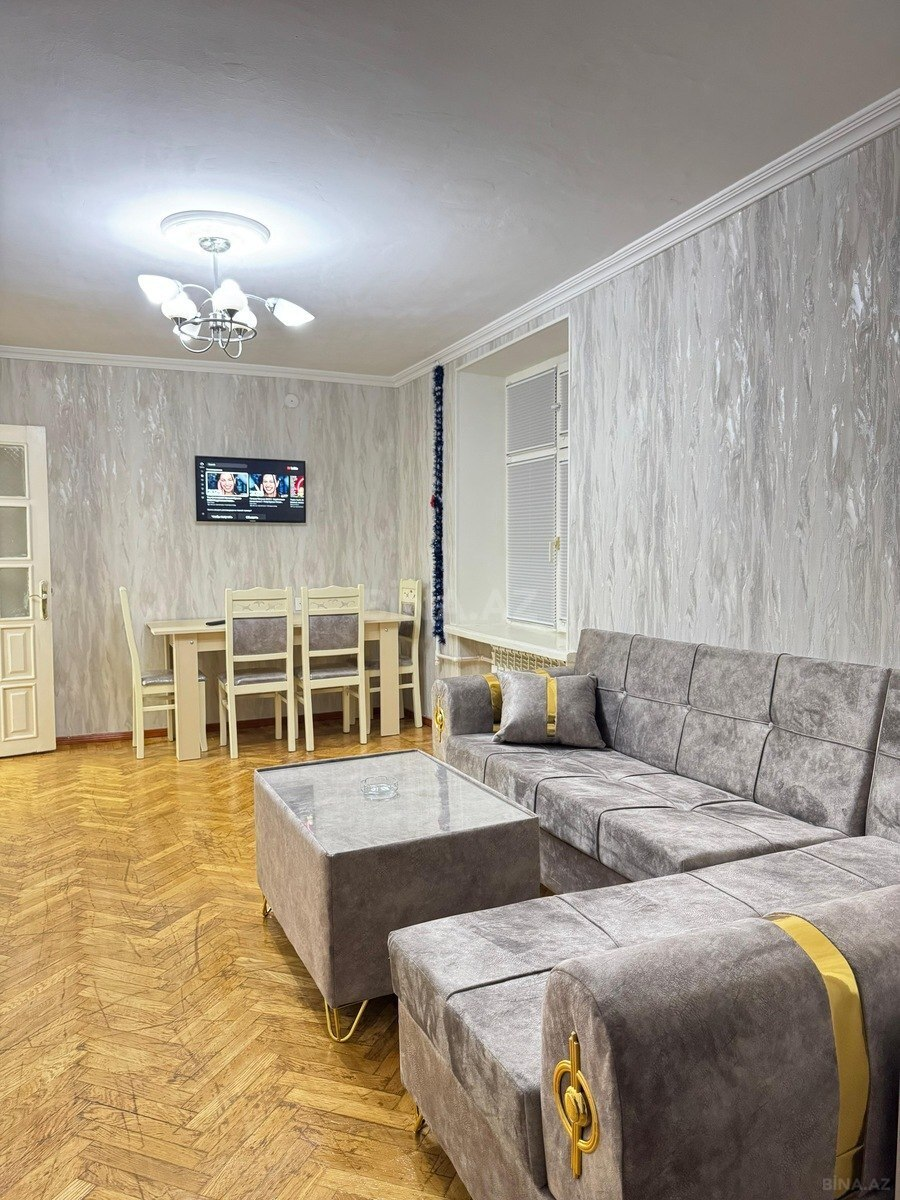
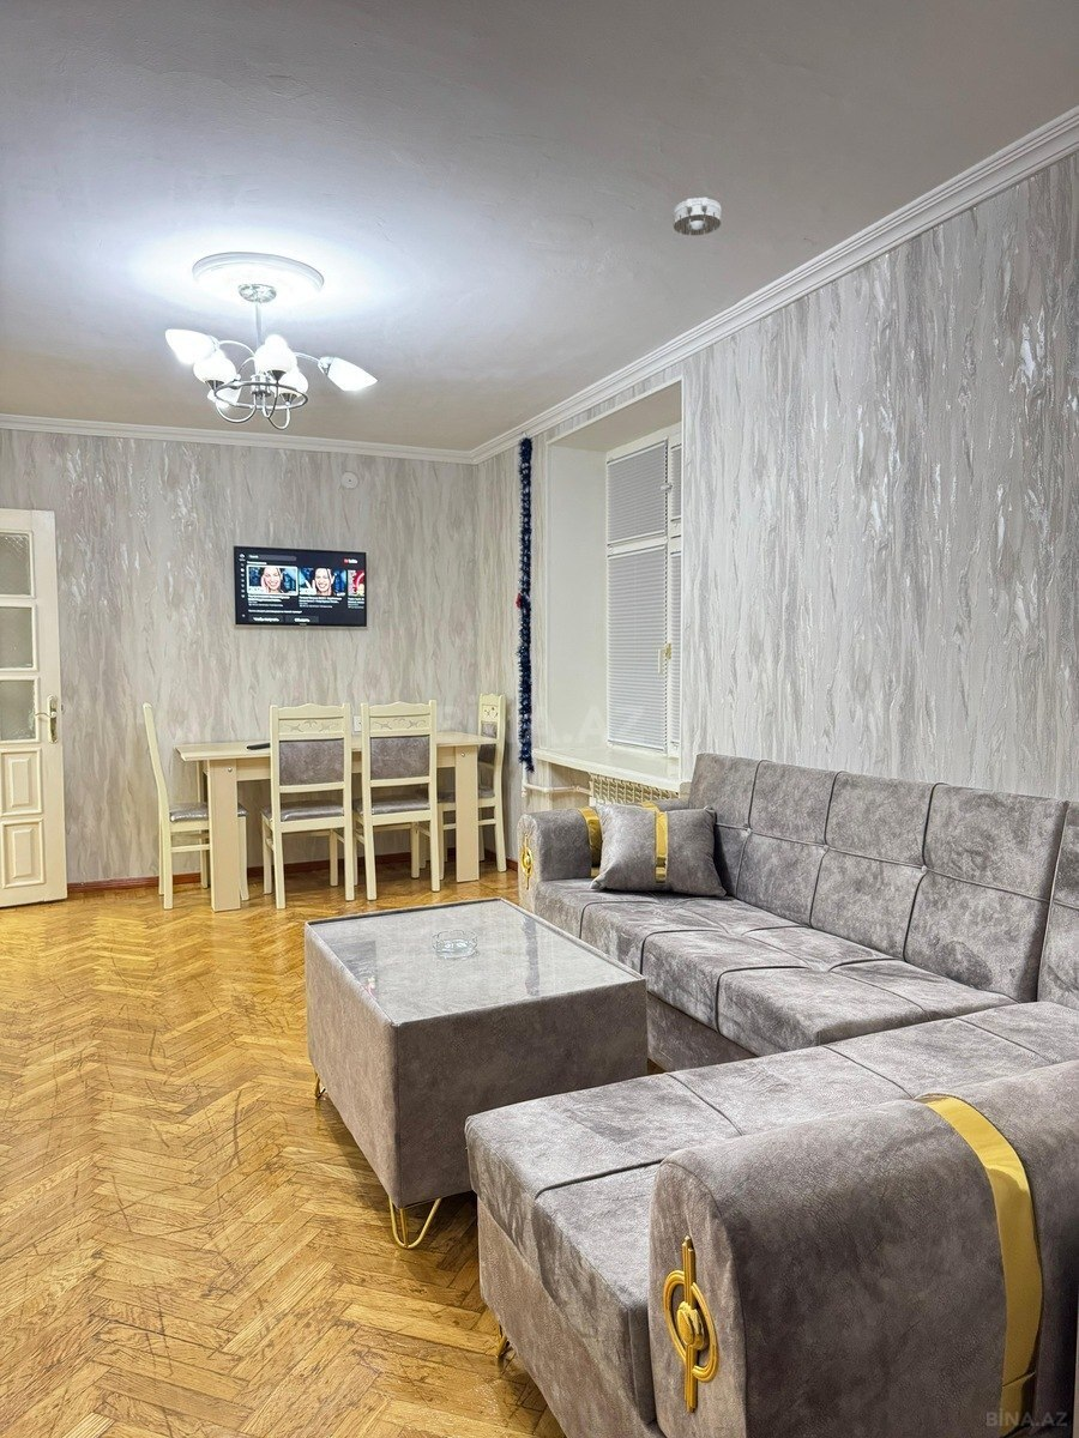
+ smoke detector (697, 216)
